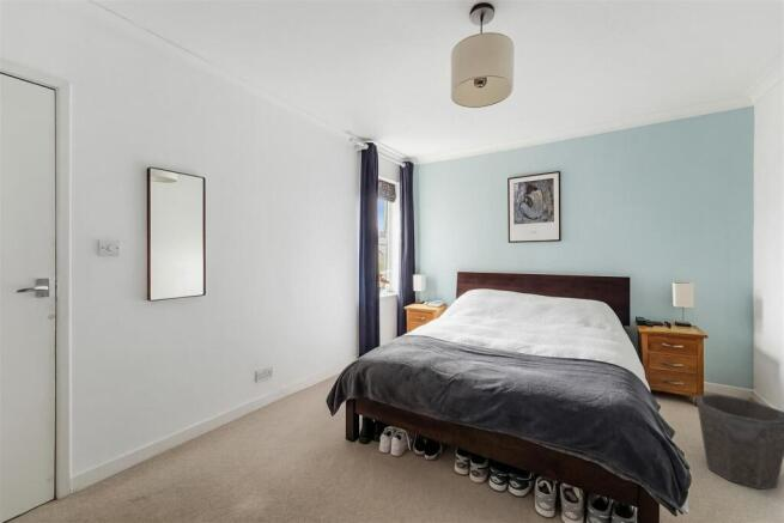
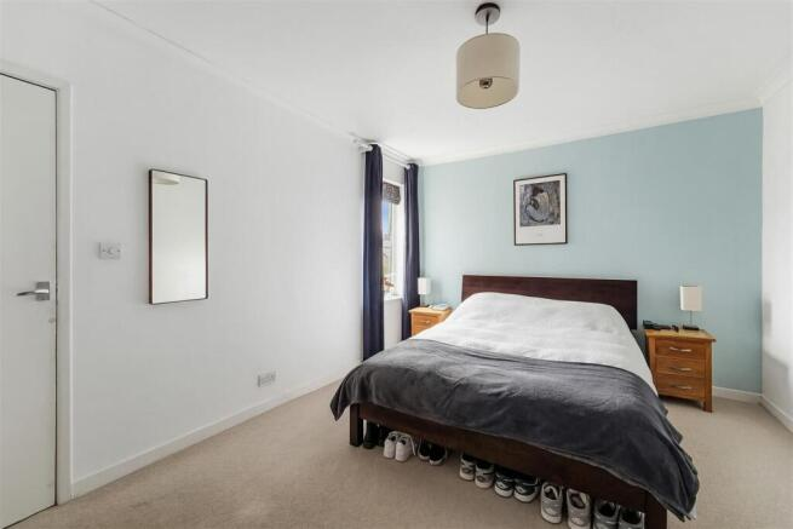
- waste bin (739, 439)
